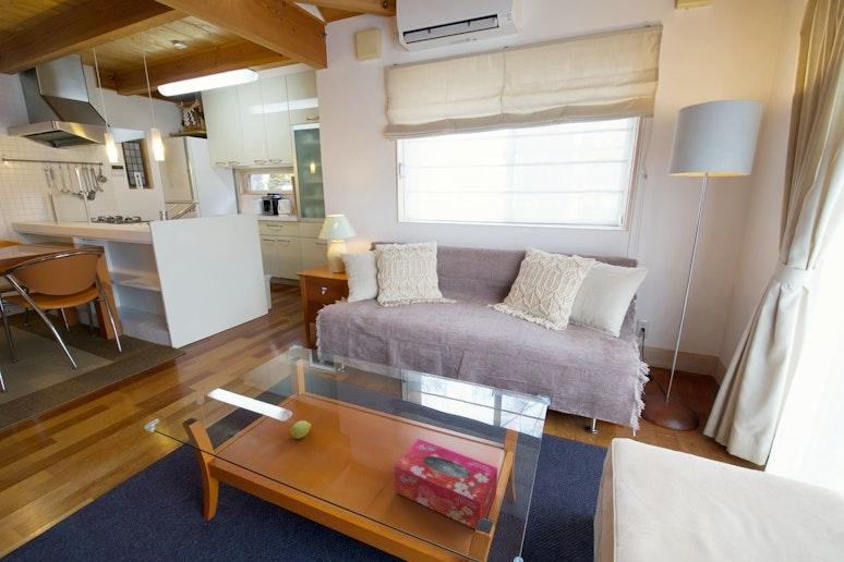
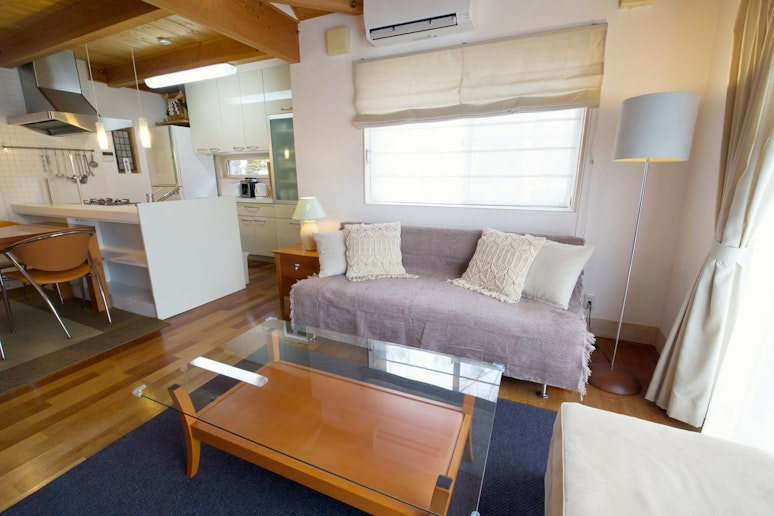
- tissue box (445, 479)
- fruit (300, 428)
